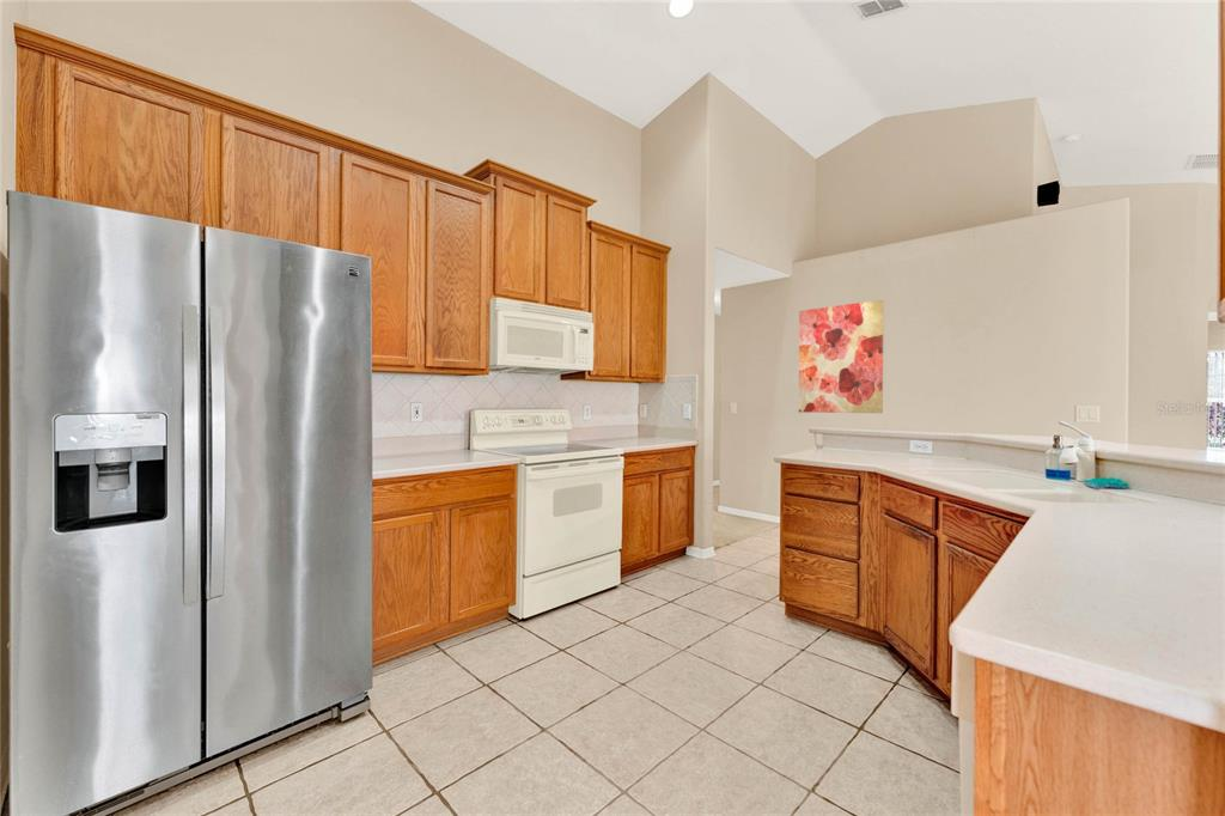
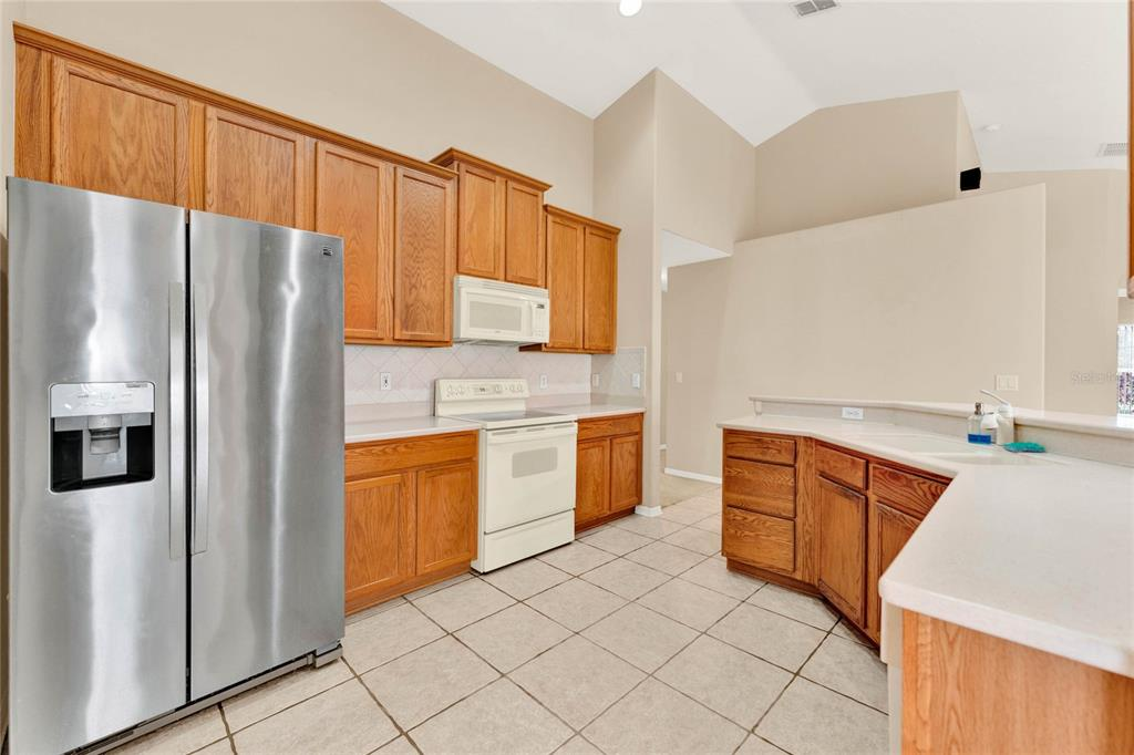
- wall art (839, 359)
